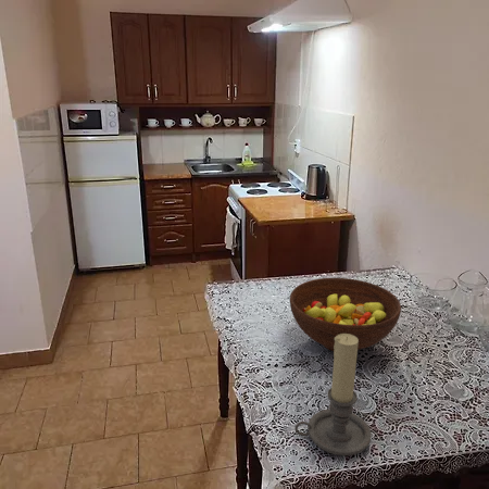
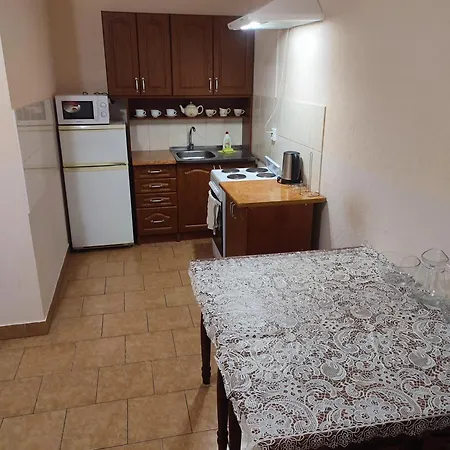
- candle holder (336, 388)
- fruit bowl (342, 321)
